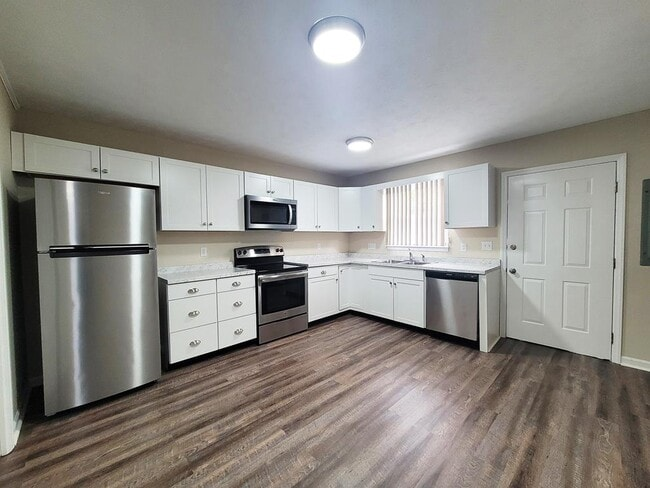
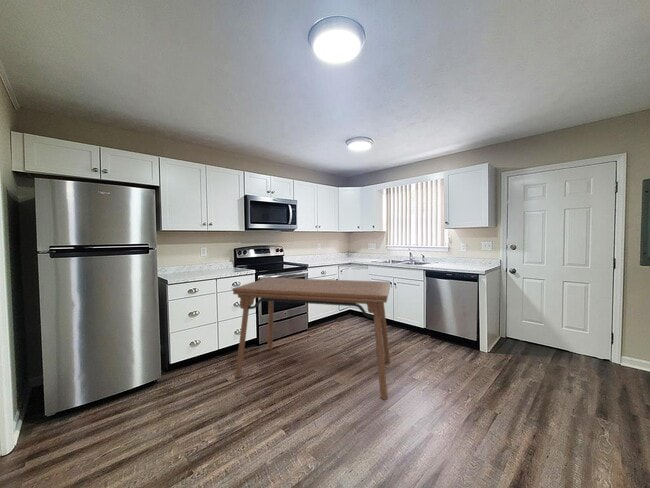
+ dining table (316, 303)
